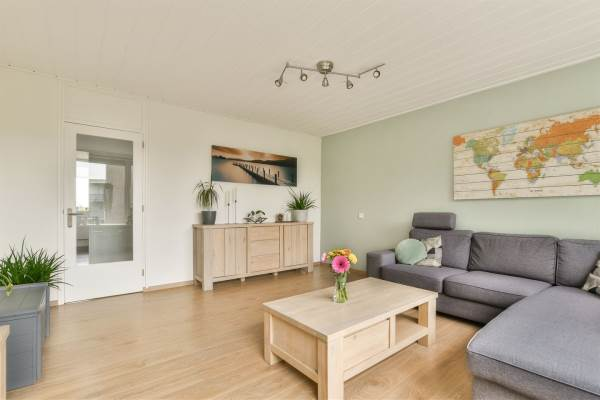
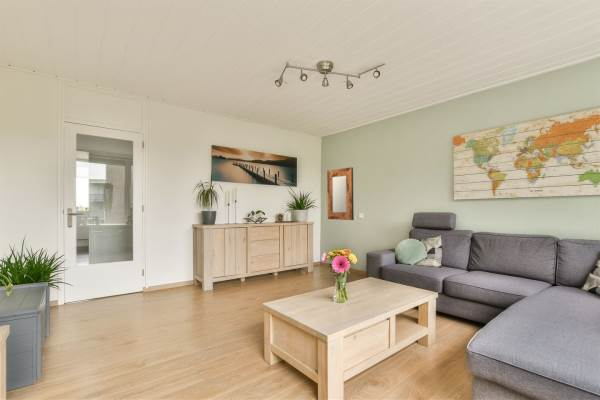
+ home mirror (339, 194)
